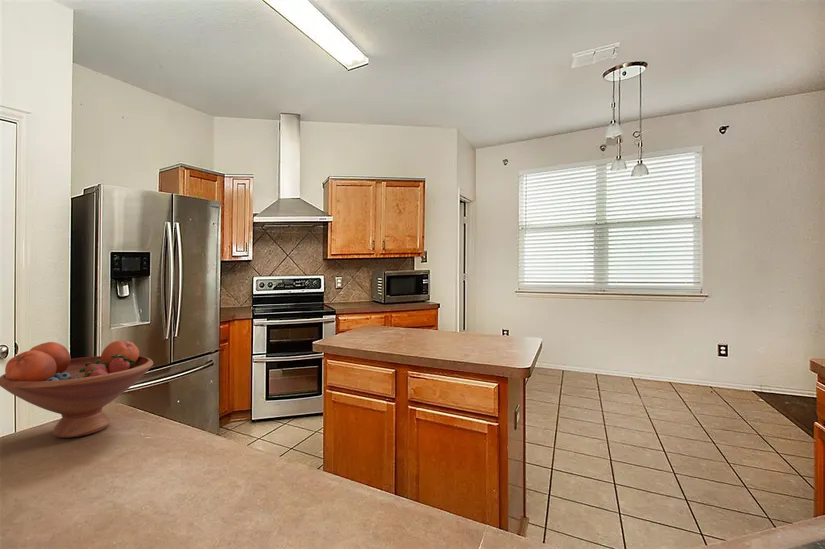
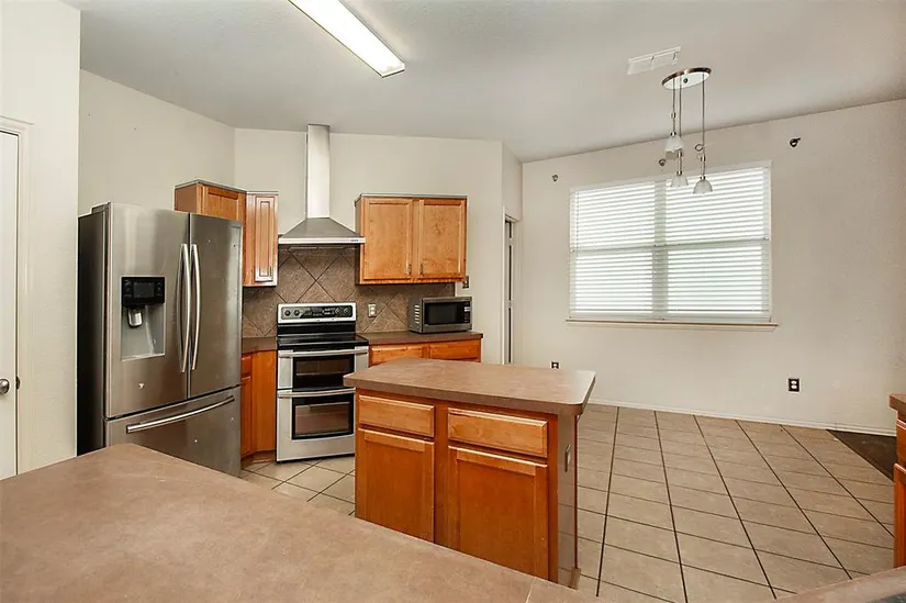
- fruit bowl (82, 386)
